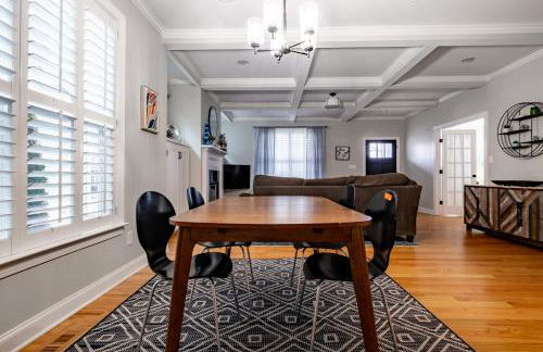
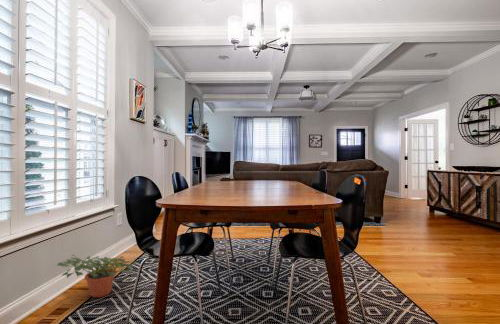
+ potted plant (101, 271)
